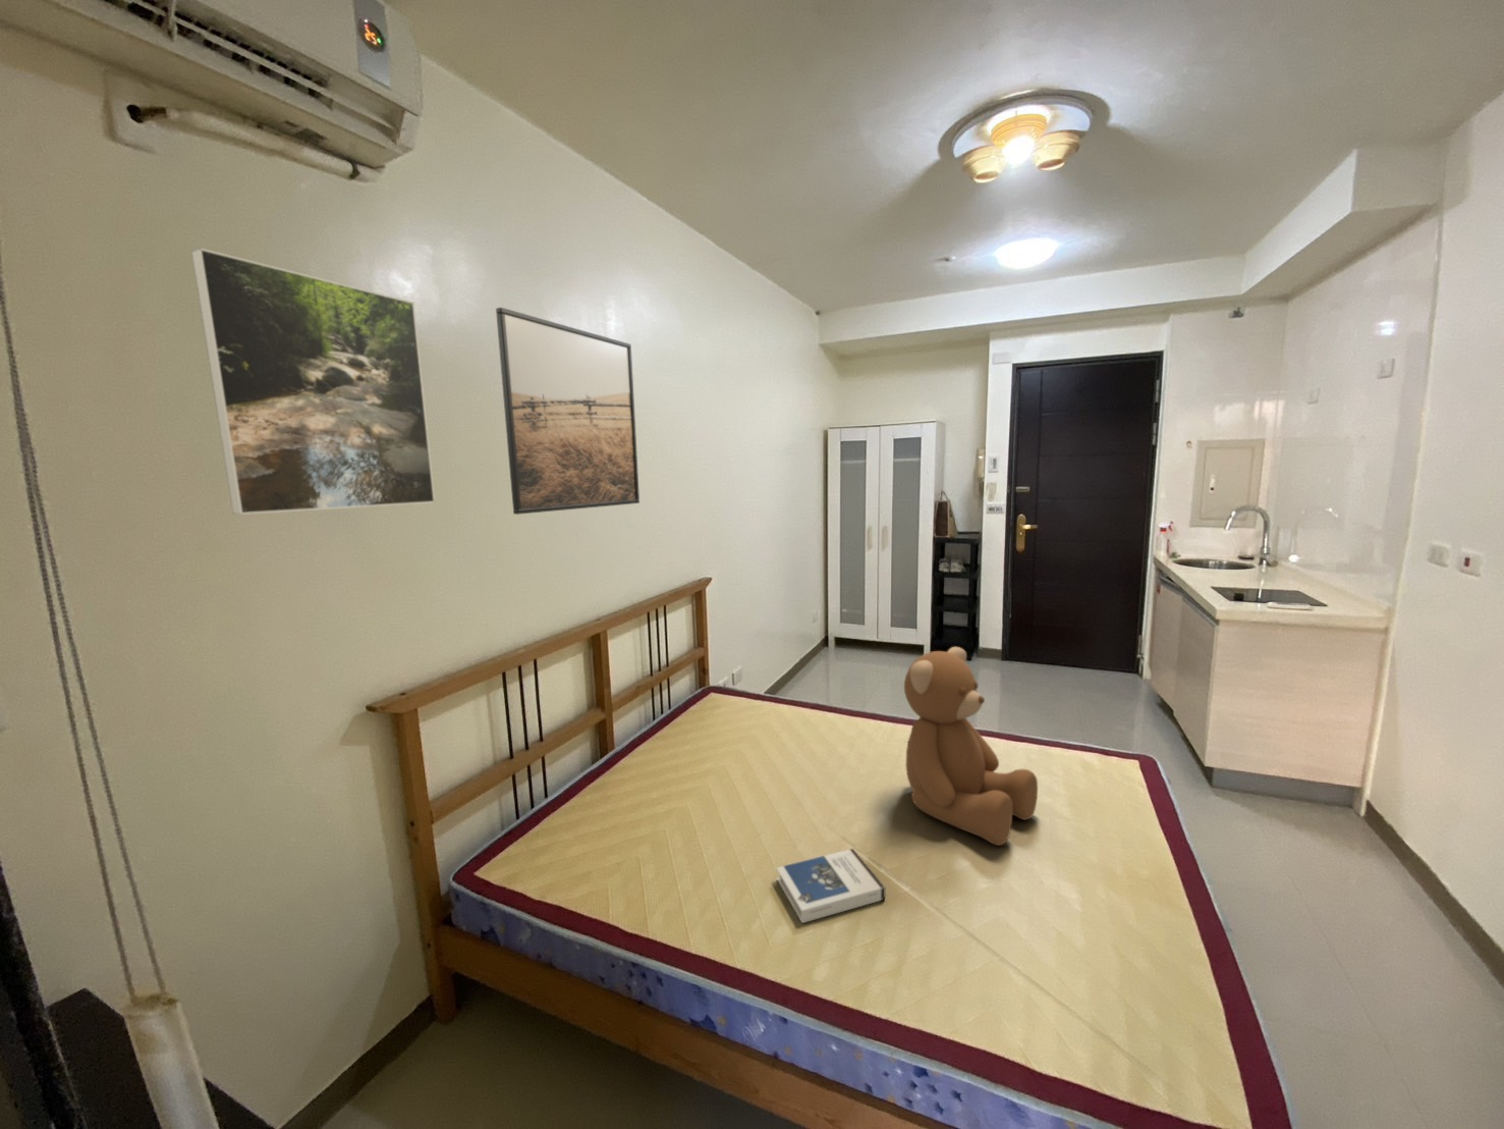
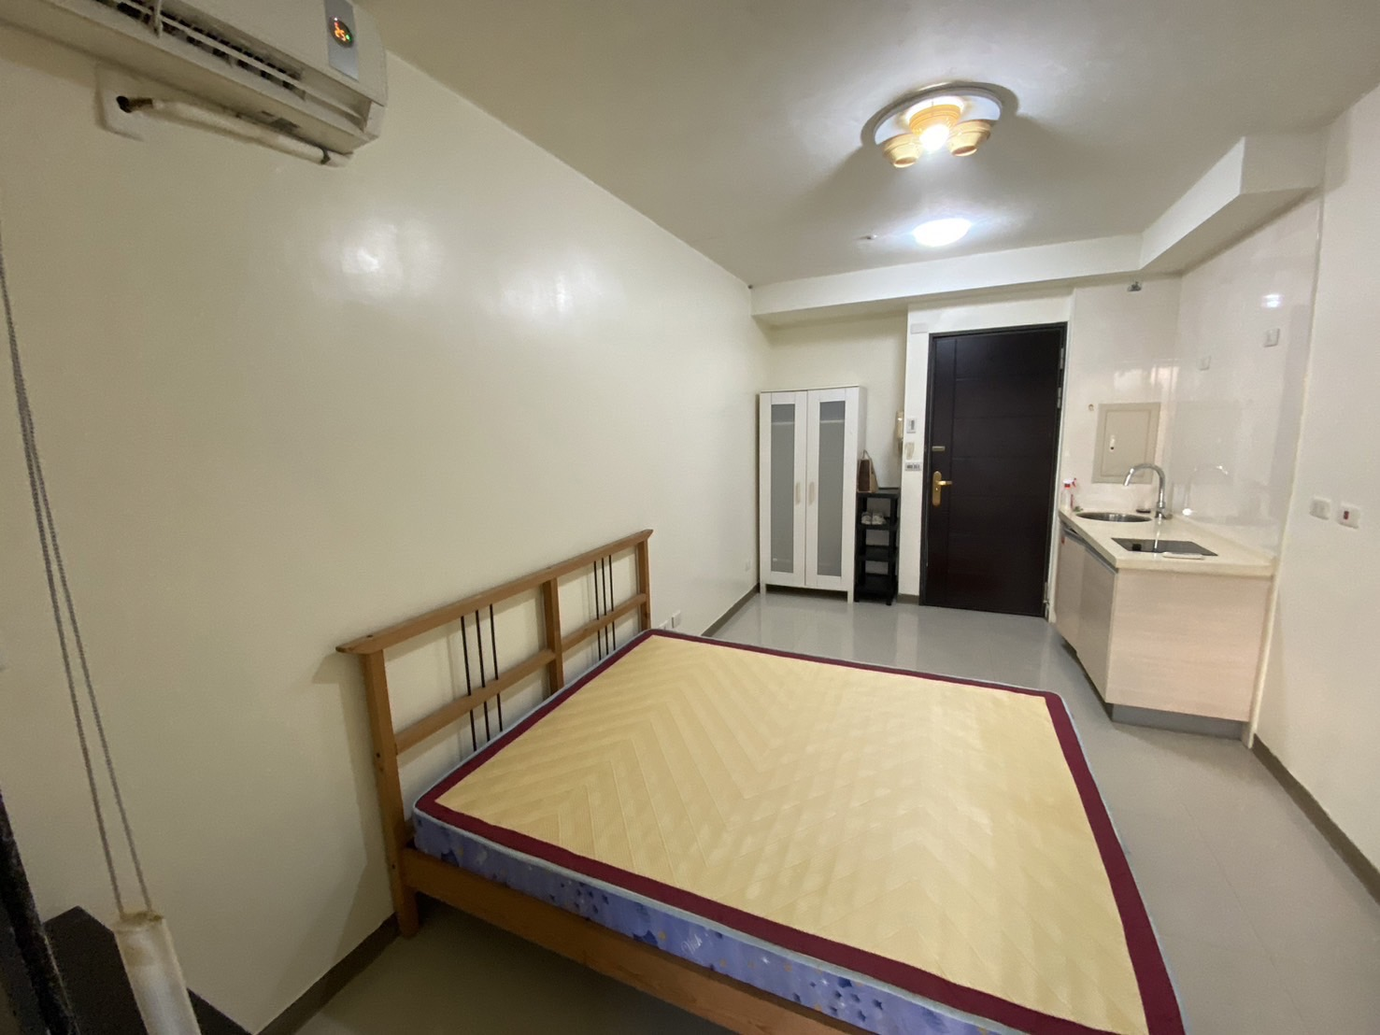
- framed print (578, 420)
- teddy bear (961, 734)
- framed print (333, 396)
- hardback book (828, 882)
